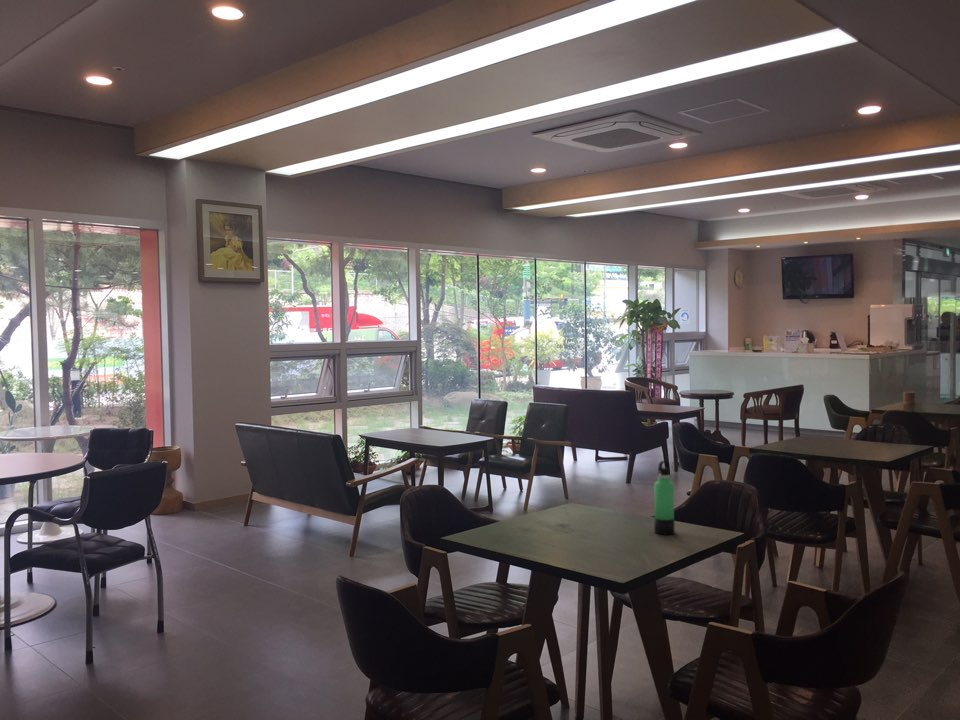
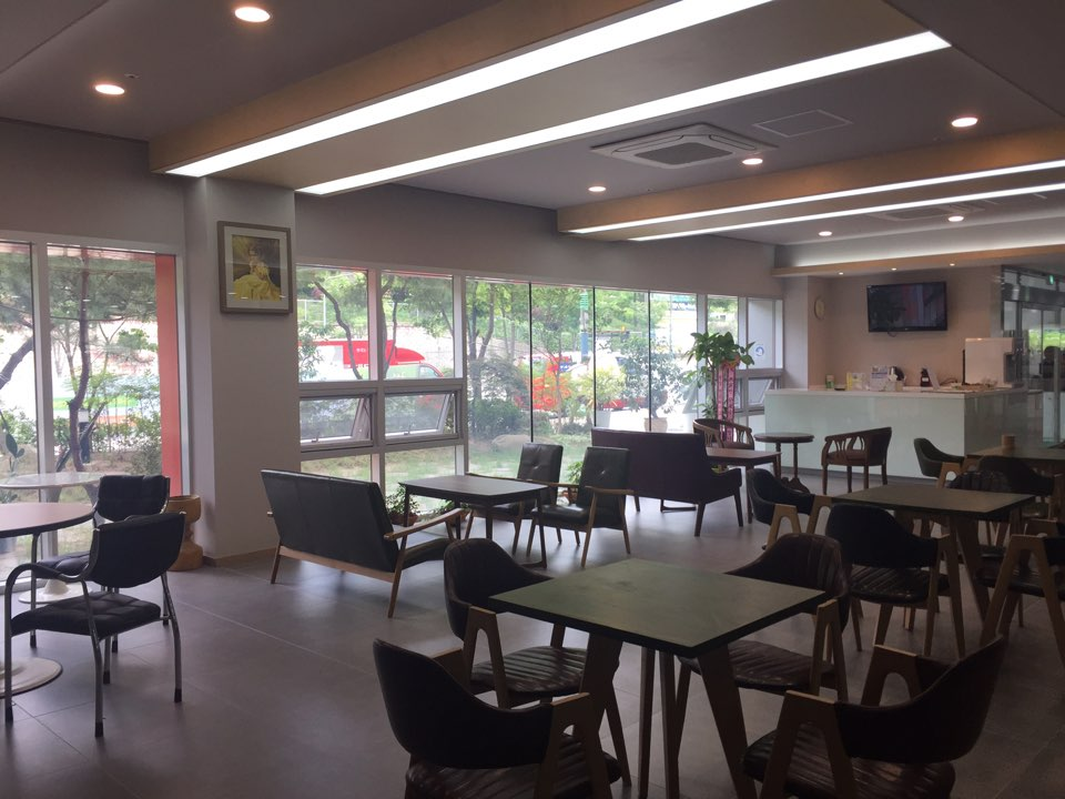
- thermos bottle (664, 496)
